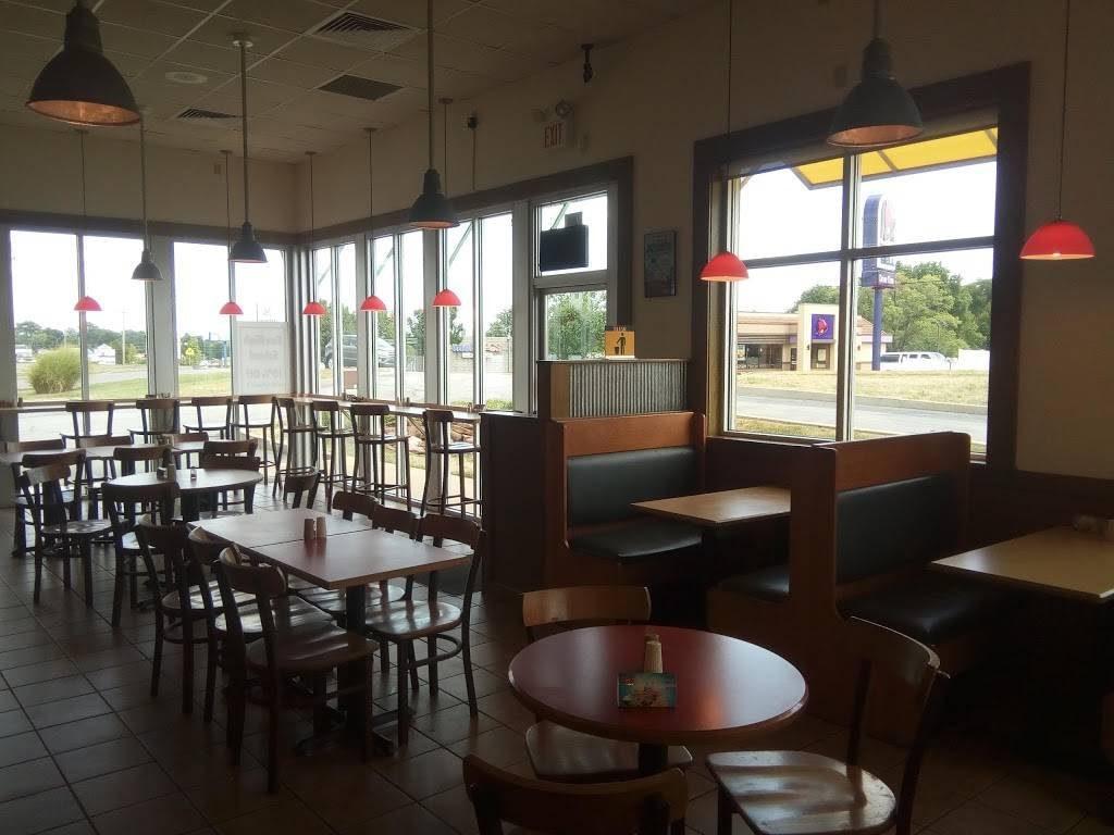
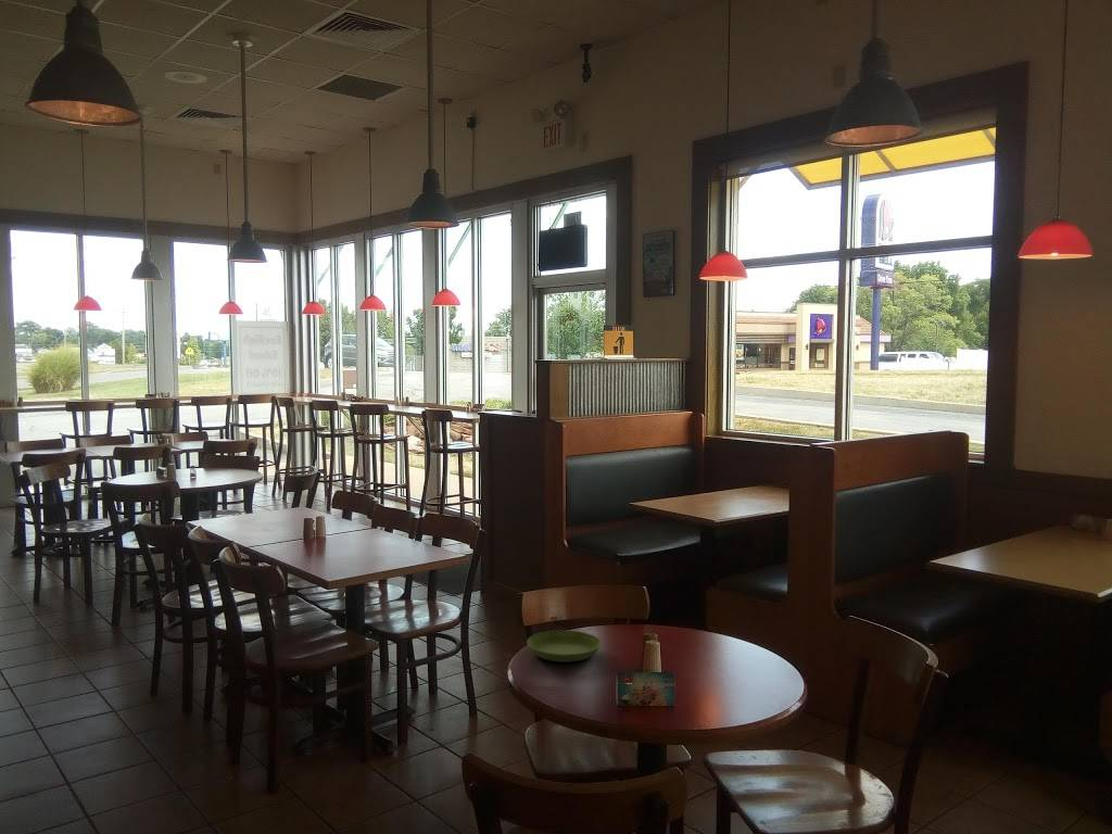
+ saucer (564, 646)
